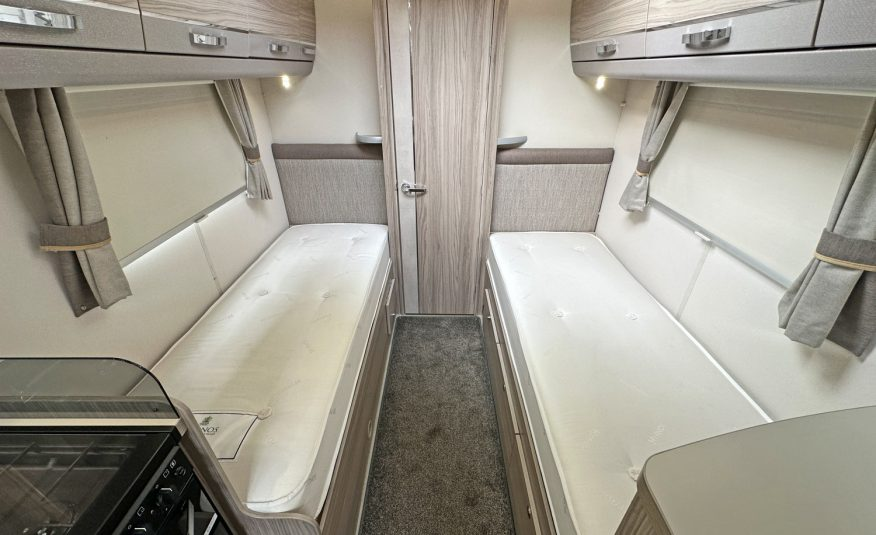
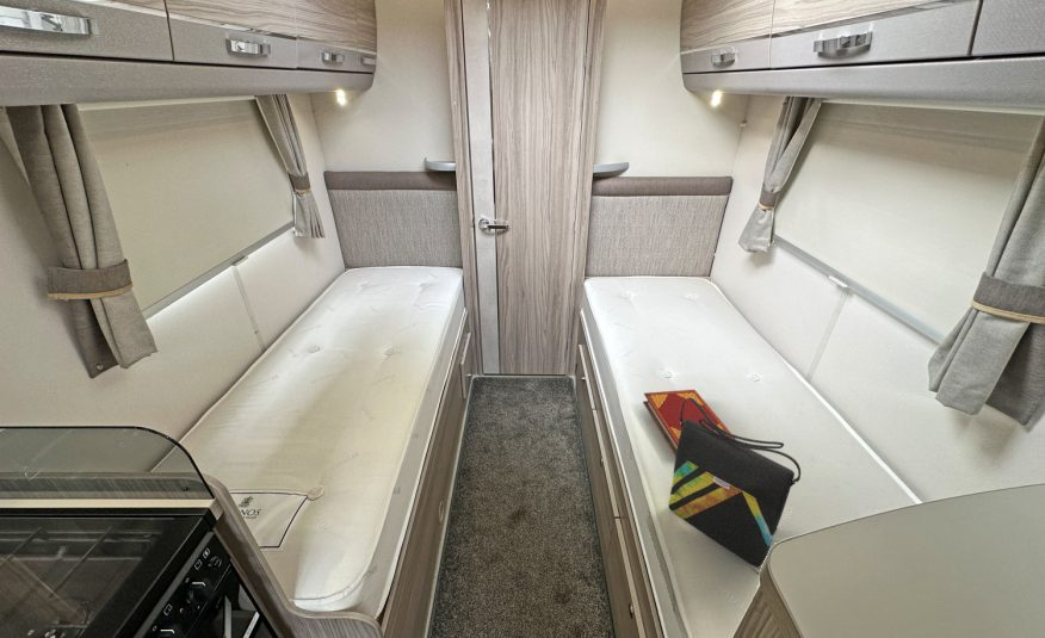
+ hardback book (686, 419)
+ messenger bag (725, 482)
